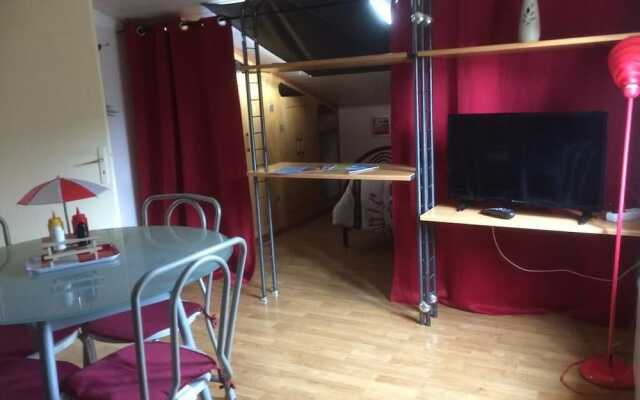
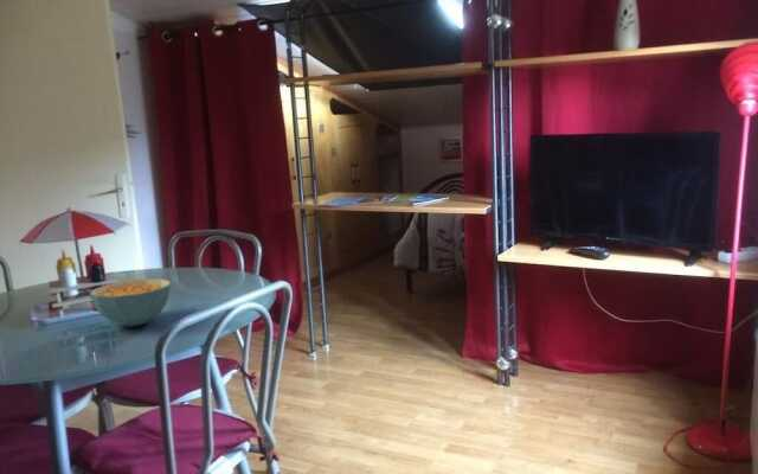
+ cereal bowl (133, 305)
